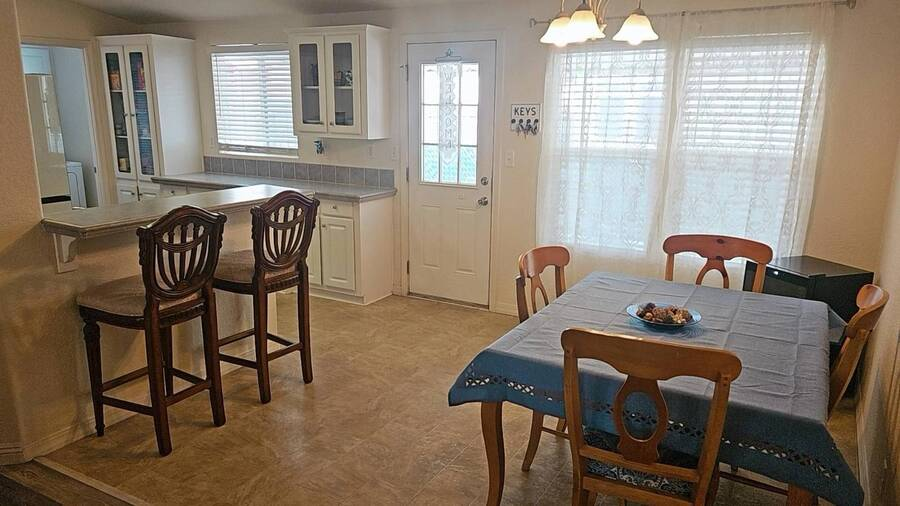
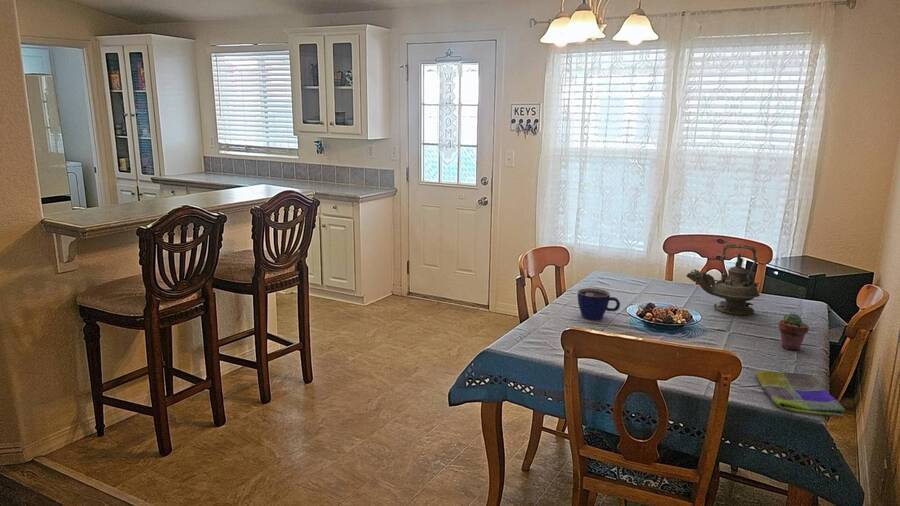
+ teapot (723, 276)
+ cup (598, 304)
+ dish towel (797, 391)
+ potted succulent (792, 330)
